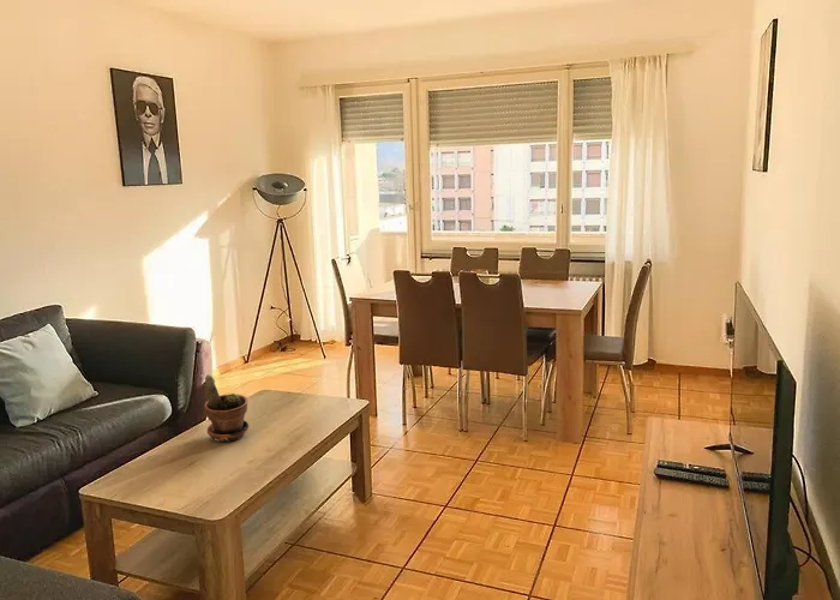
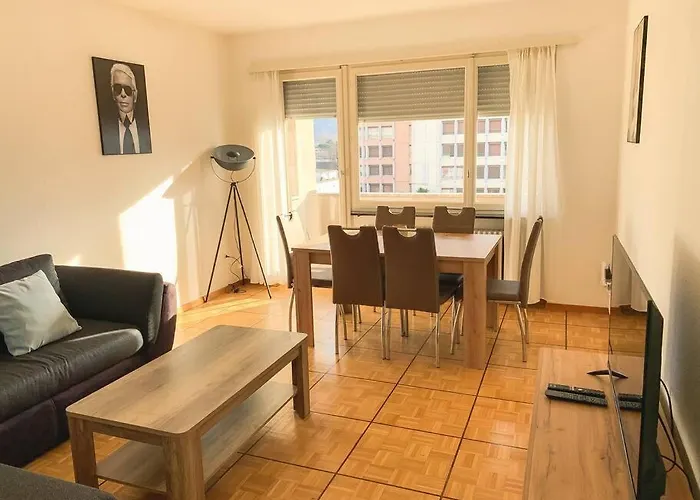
- potted plant (226, 404)
